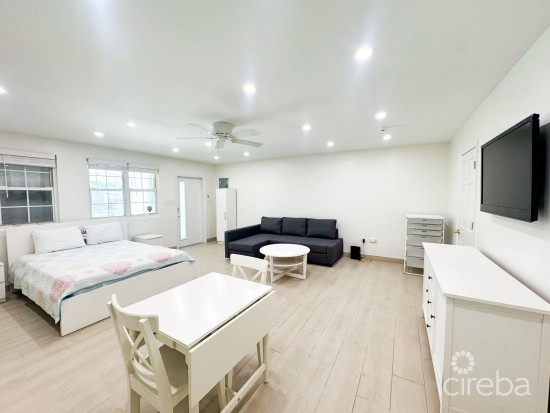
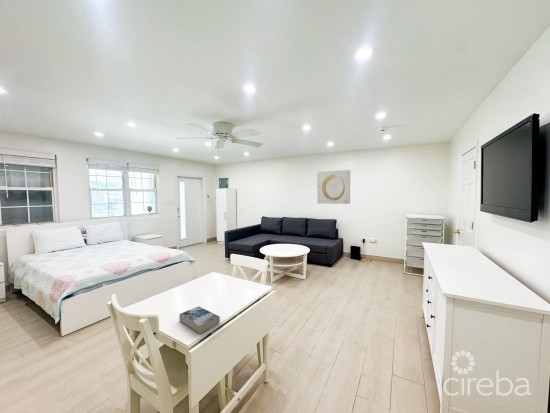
+ wall art (333, 187)
+ book (199, 318)
